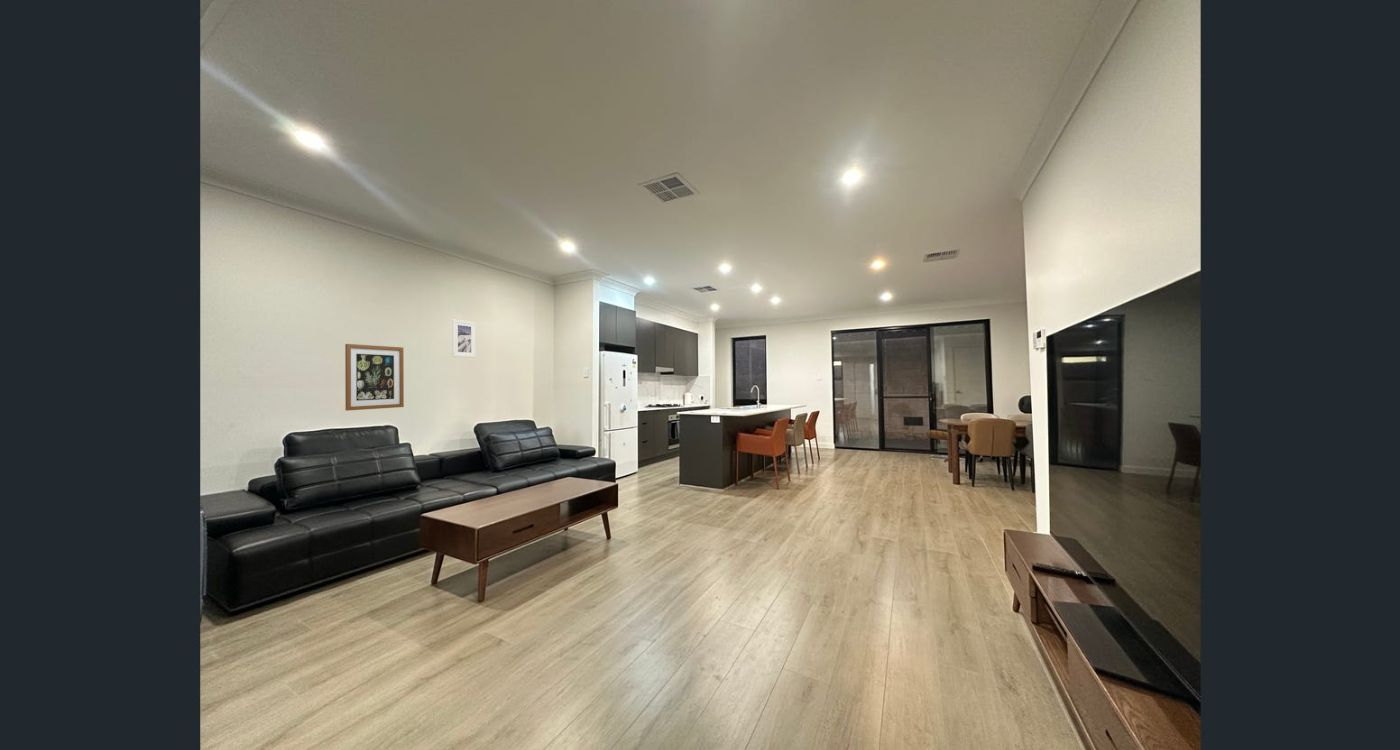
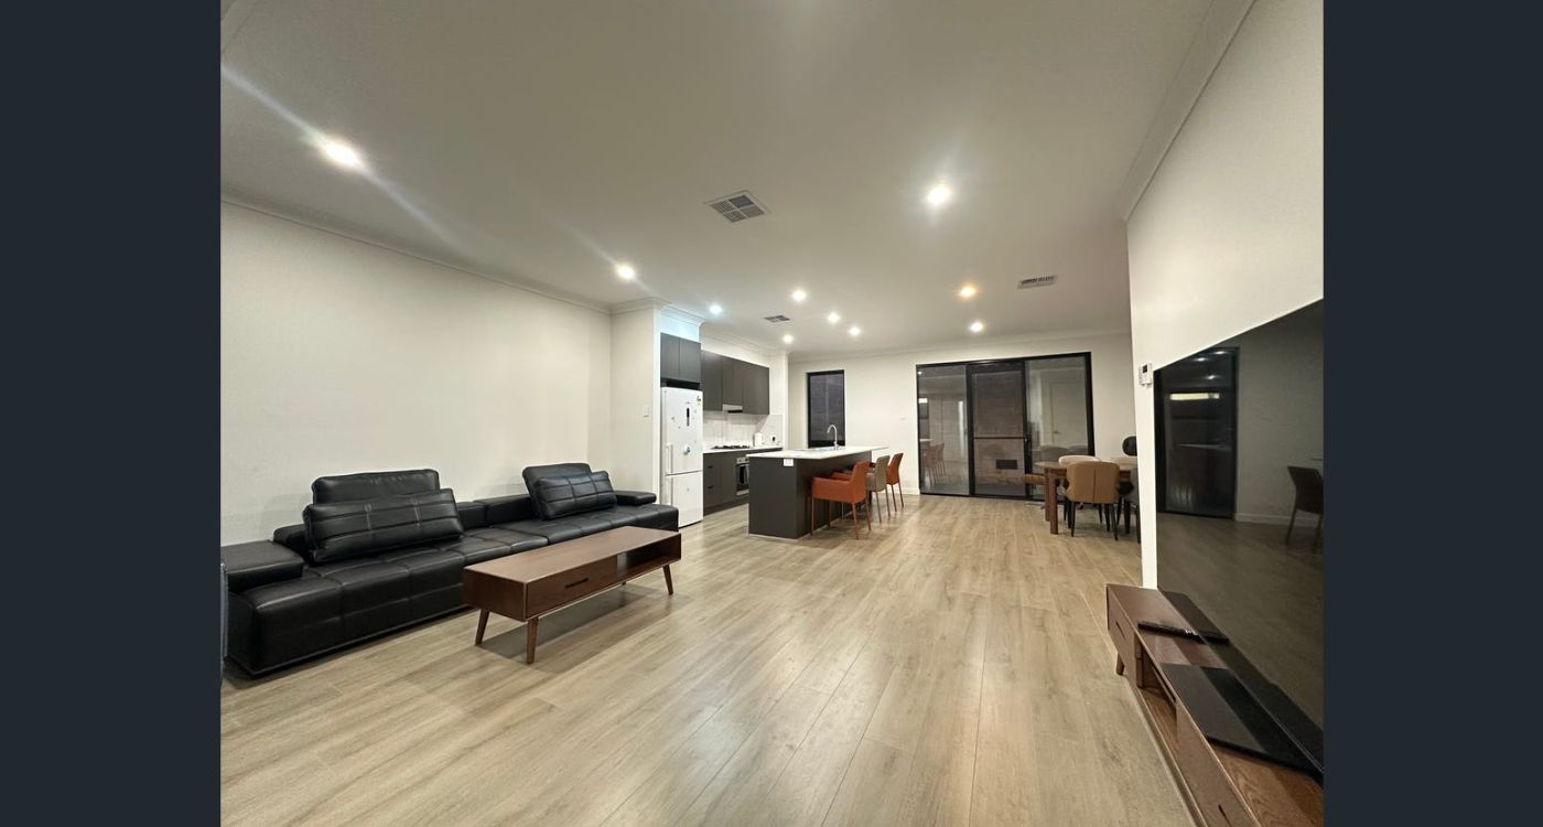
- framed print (464, 339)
- wall art (376, 377)
